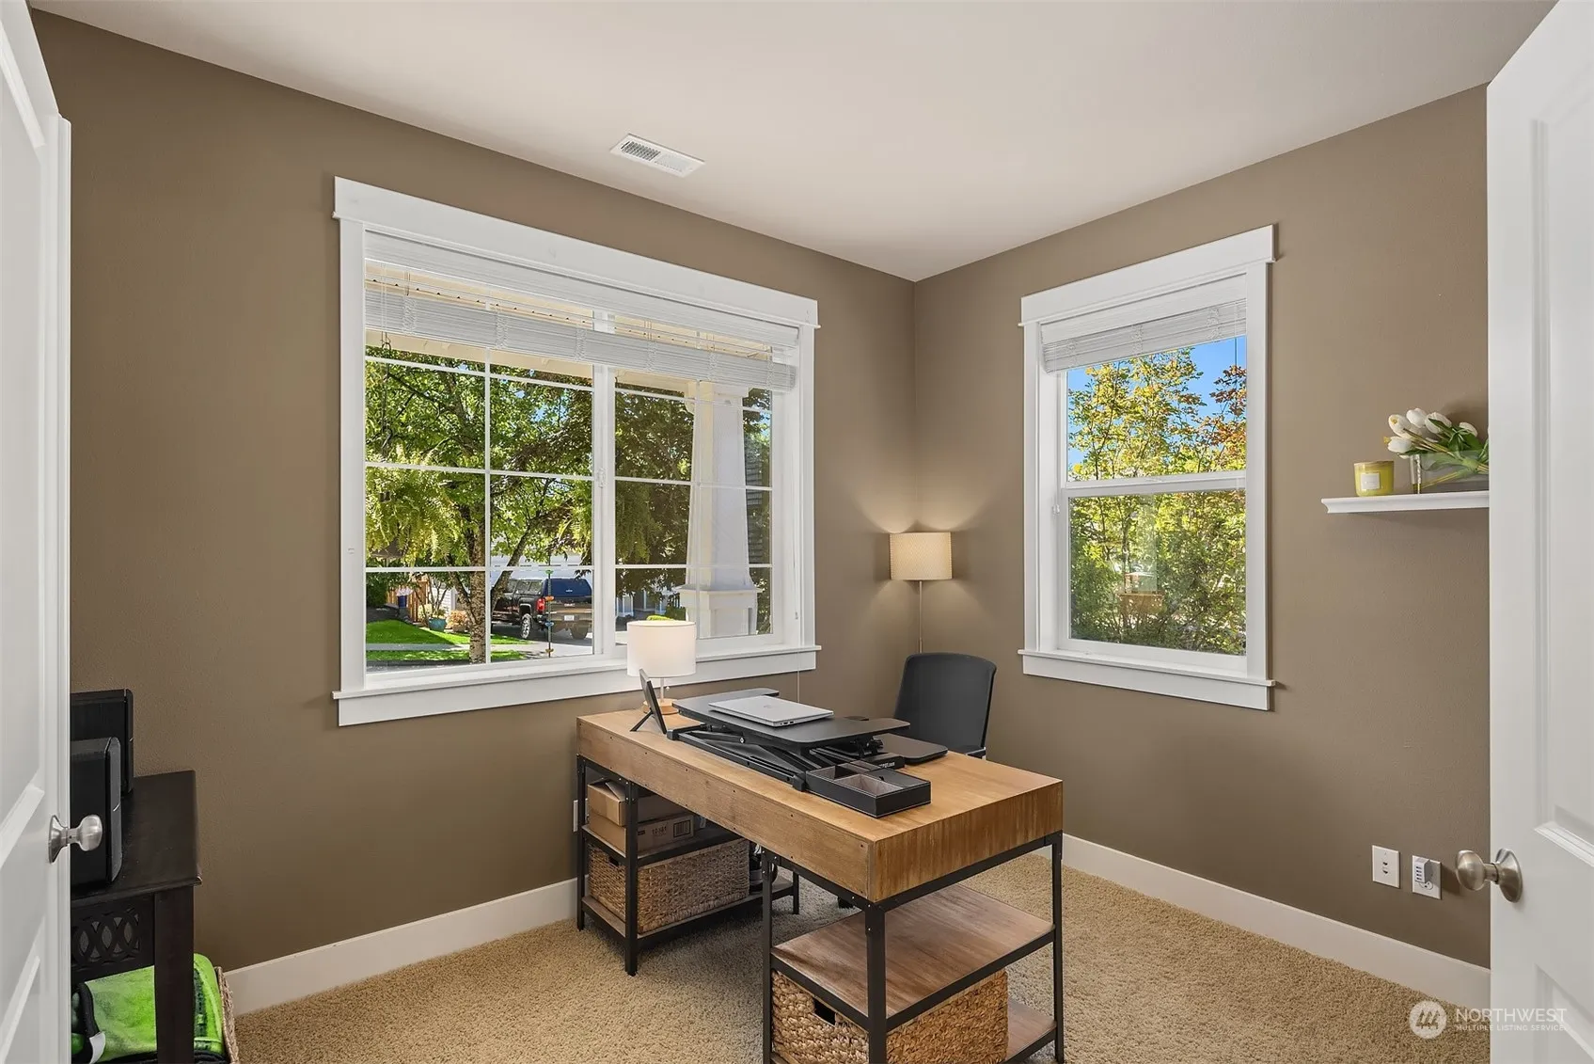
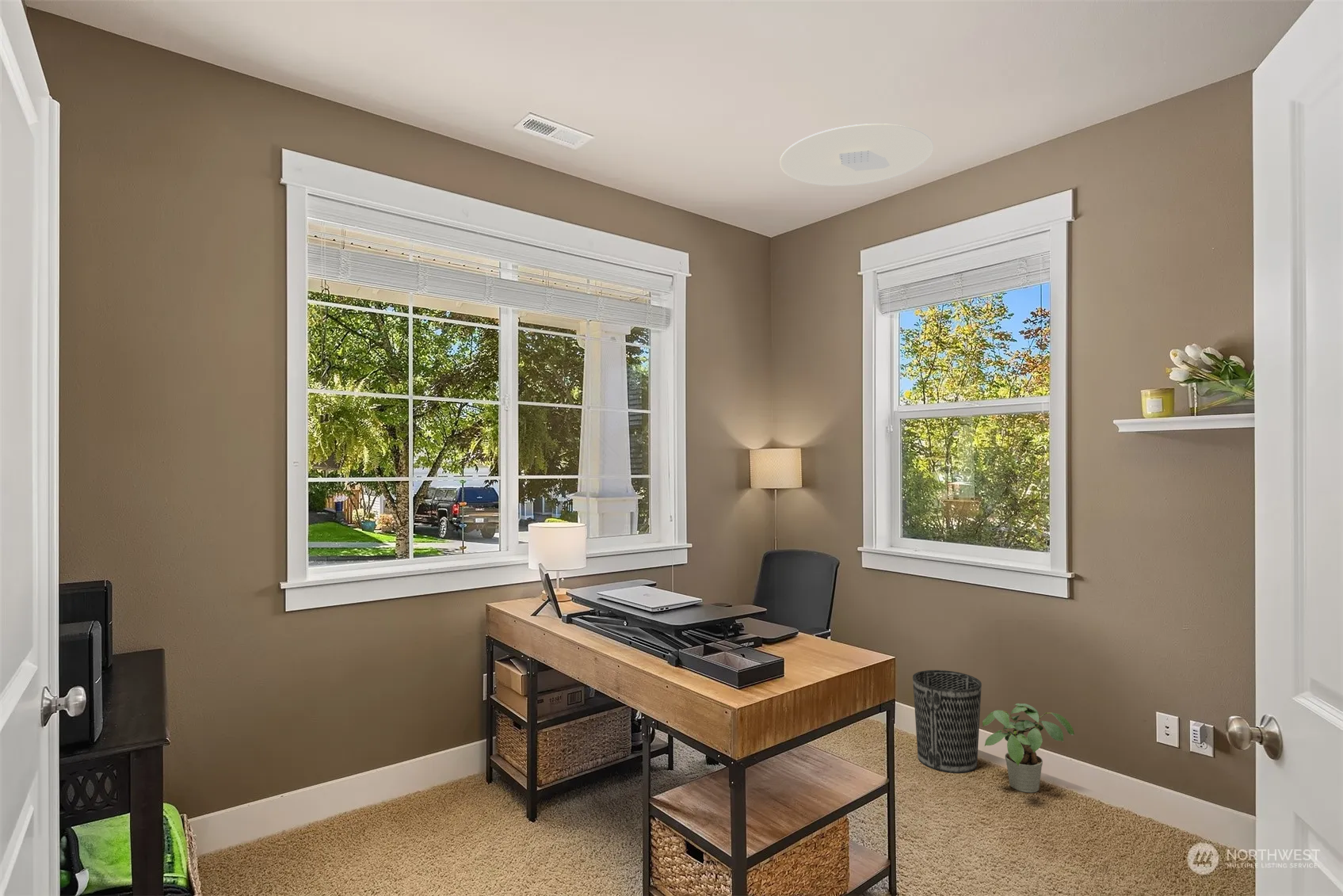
+ potted plant (1020, 749)
+ wastebasket (946, 720)
+ ceiling light (854, 151)
